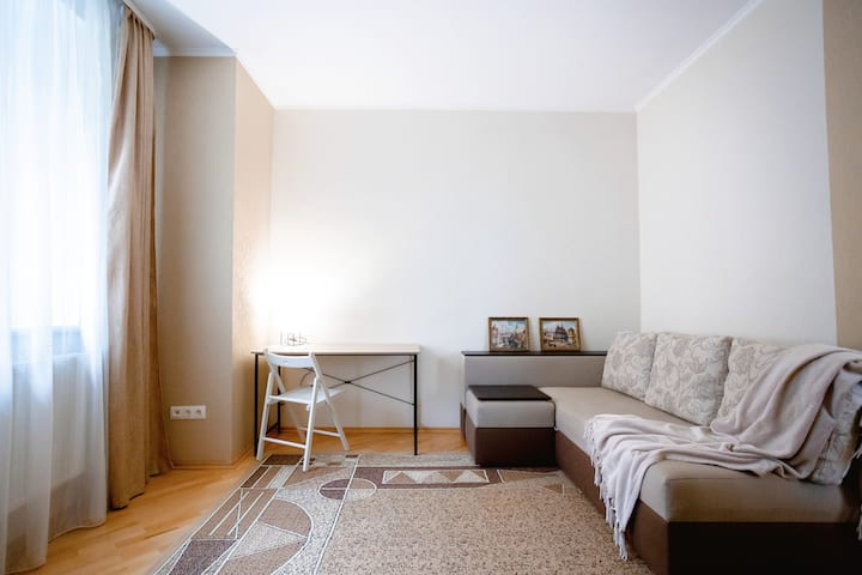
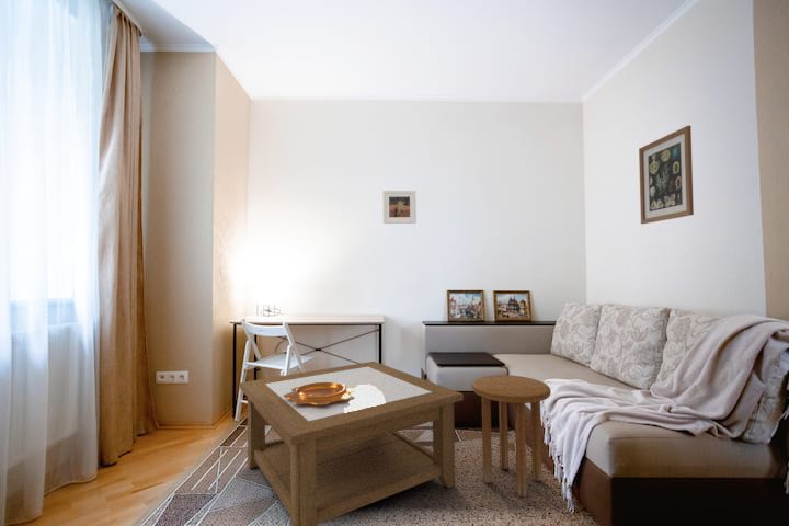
+ wall art (663, 179)
+ side table (515, 432)
+ coffee table (345, 431)
+ decorative bowl (320, 391)
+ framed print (399, 206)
